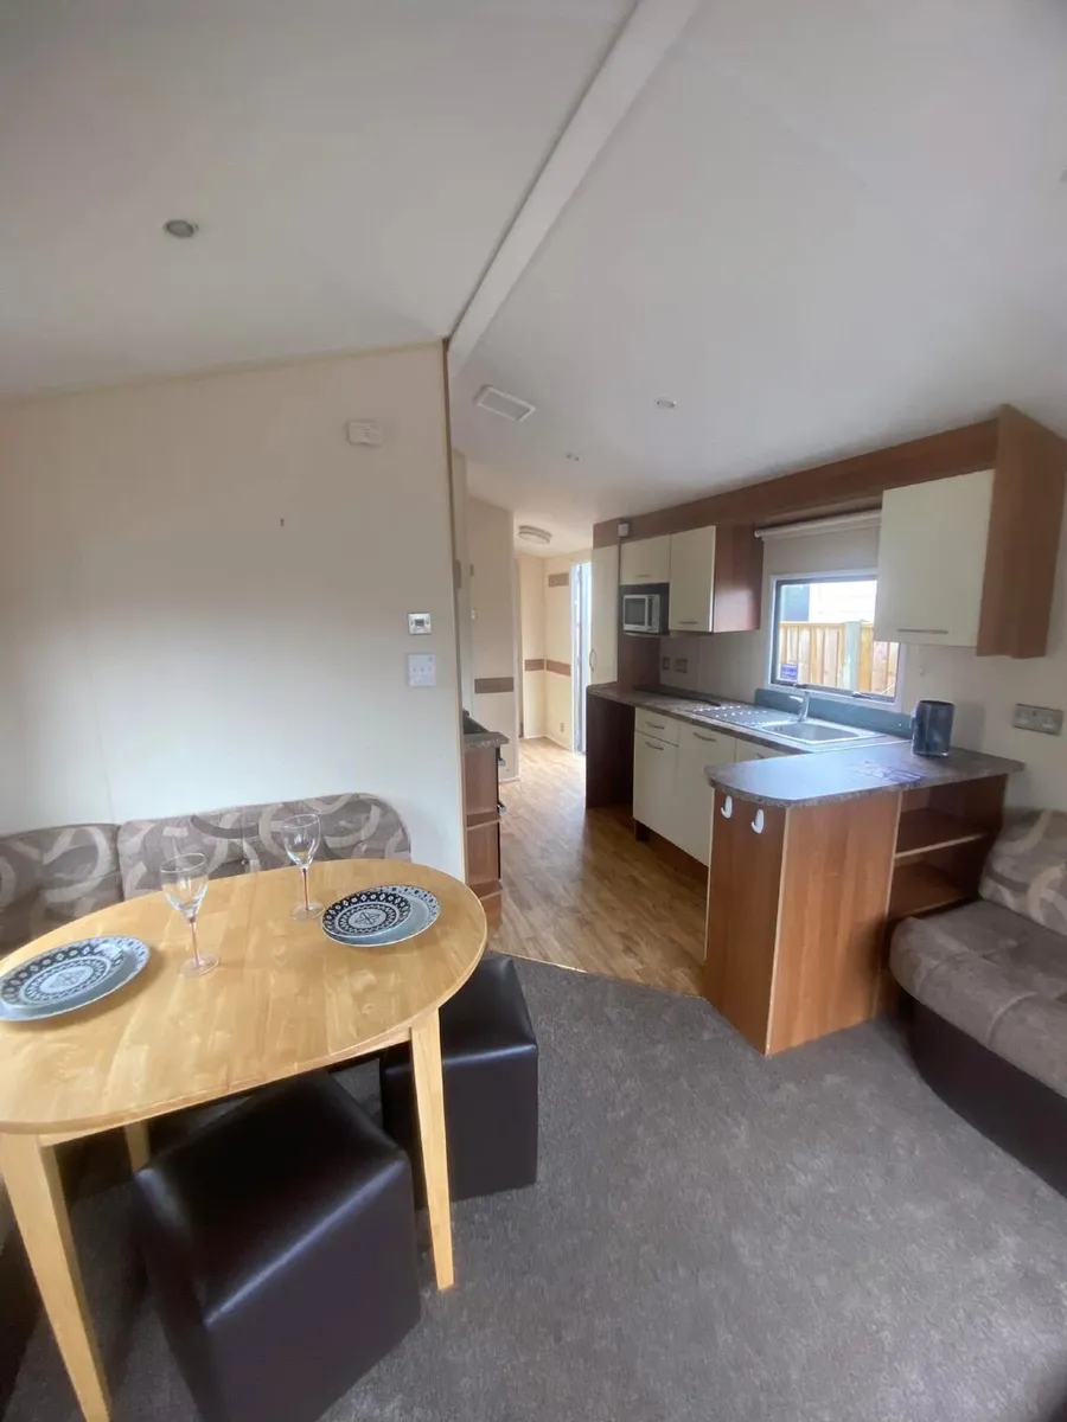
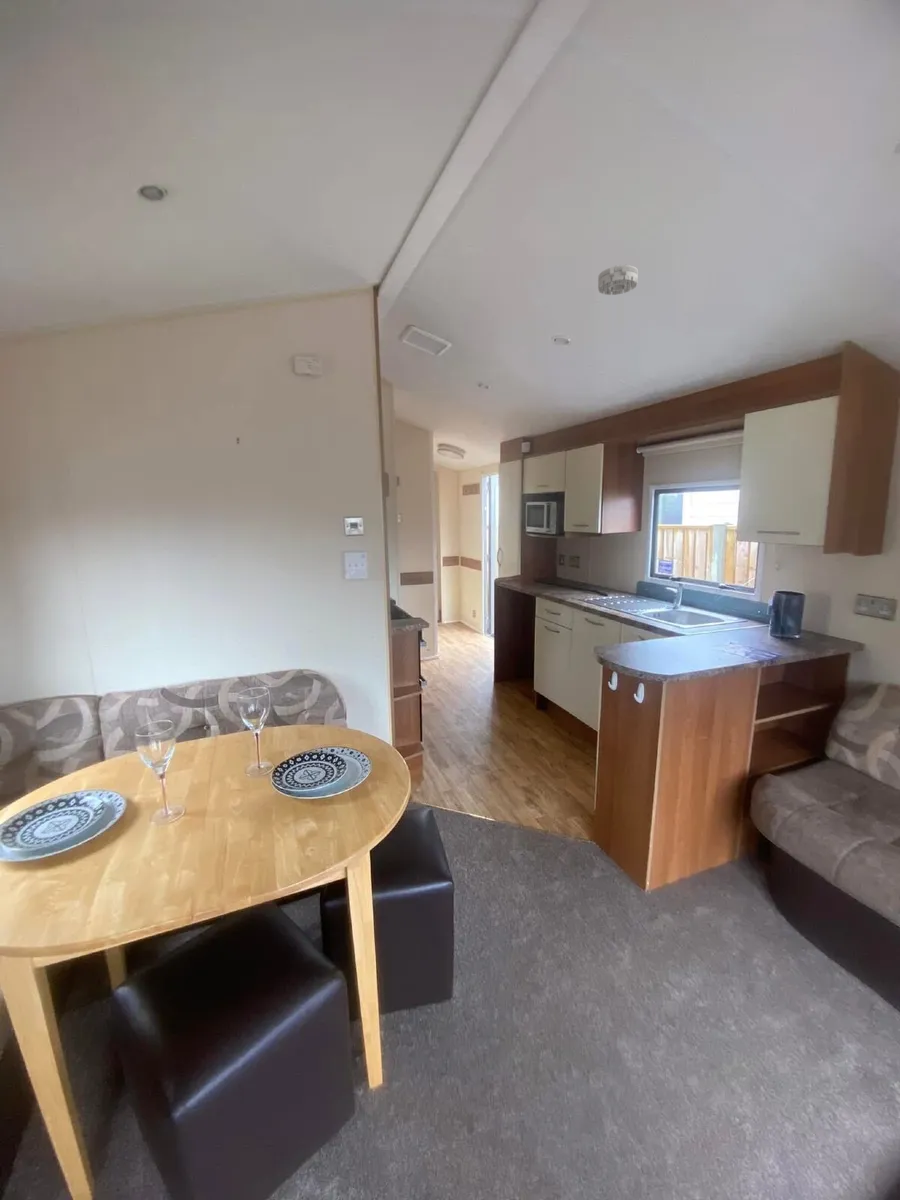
+ smoke detector (617, 279)
